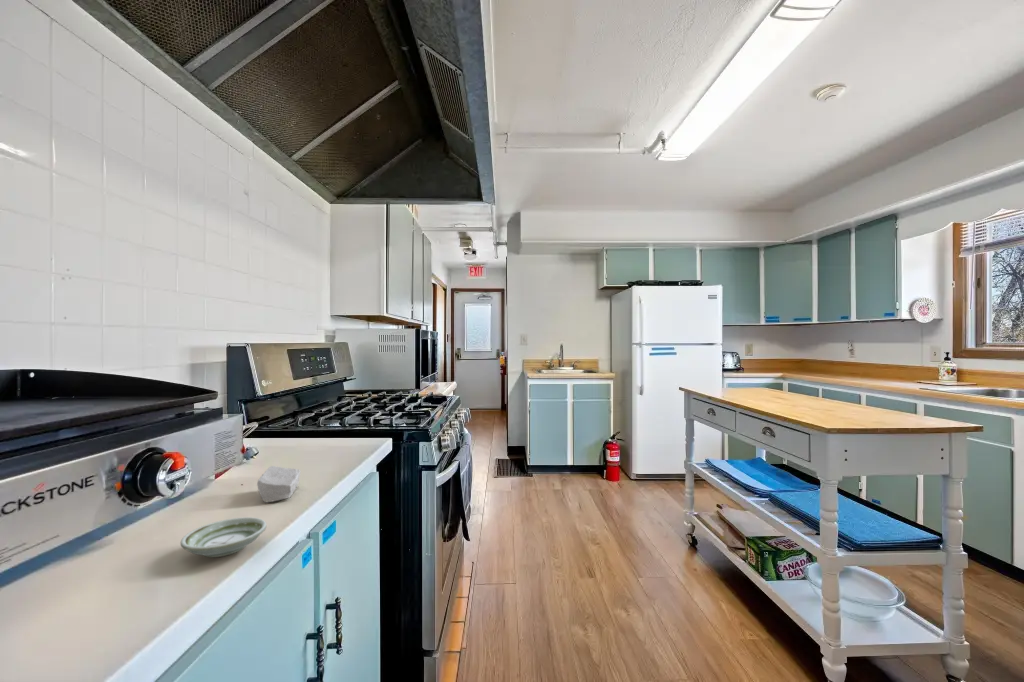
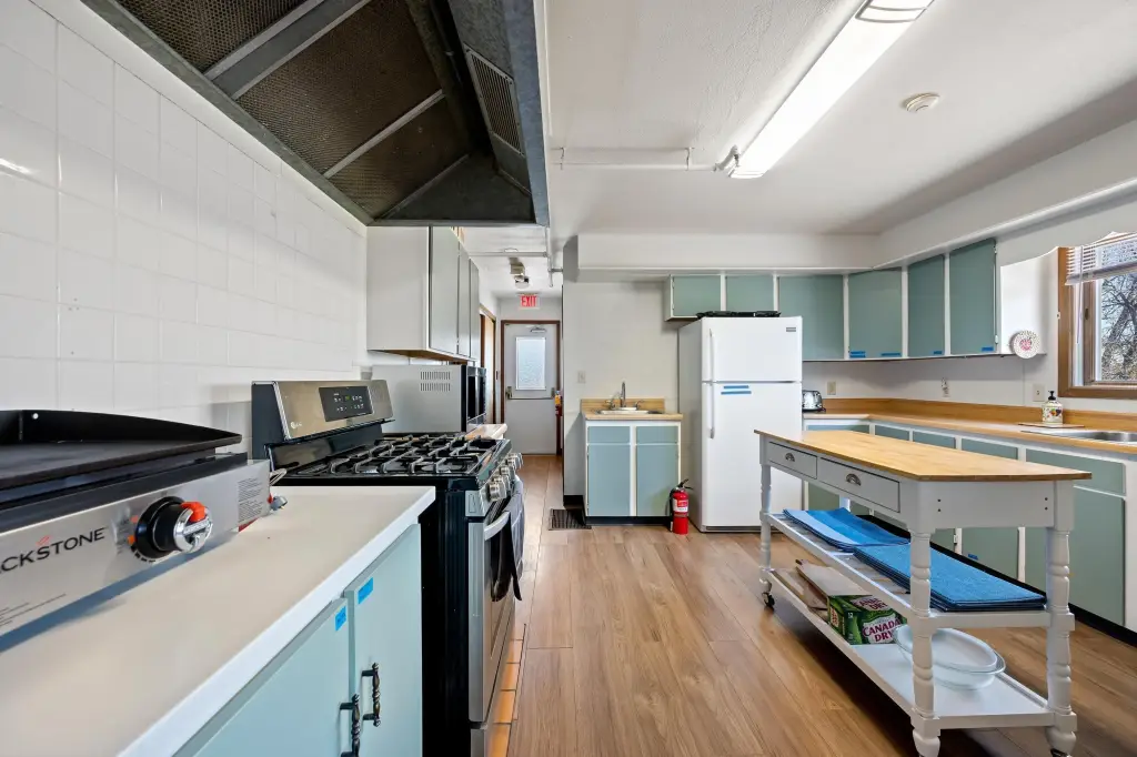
- saucer (225, 539)
- soap bar (278, 482)
